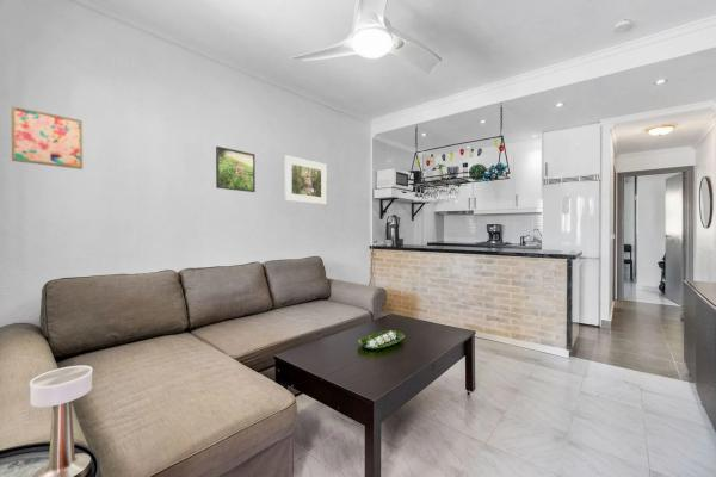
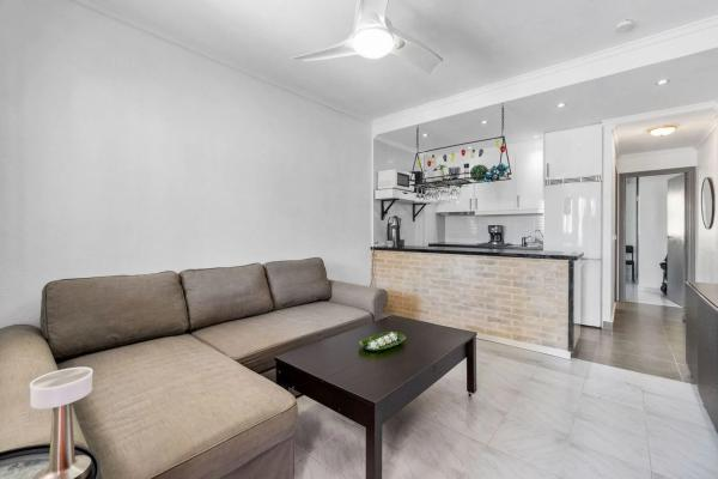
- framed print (307, 181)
- wall art (49, 140)
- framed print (236, 169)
